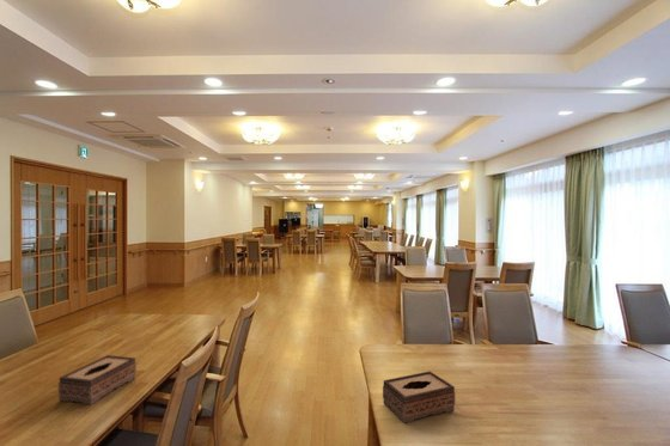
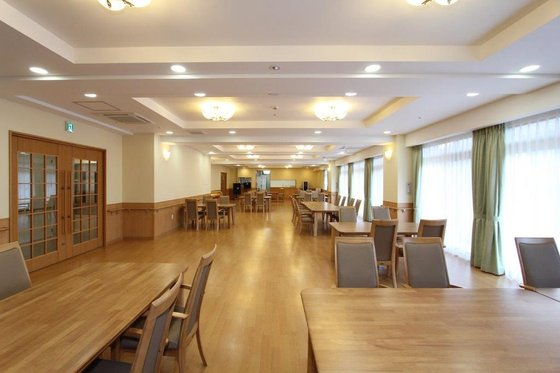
- tissue box (418, 395)
- tissue box (99, 377)
